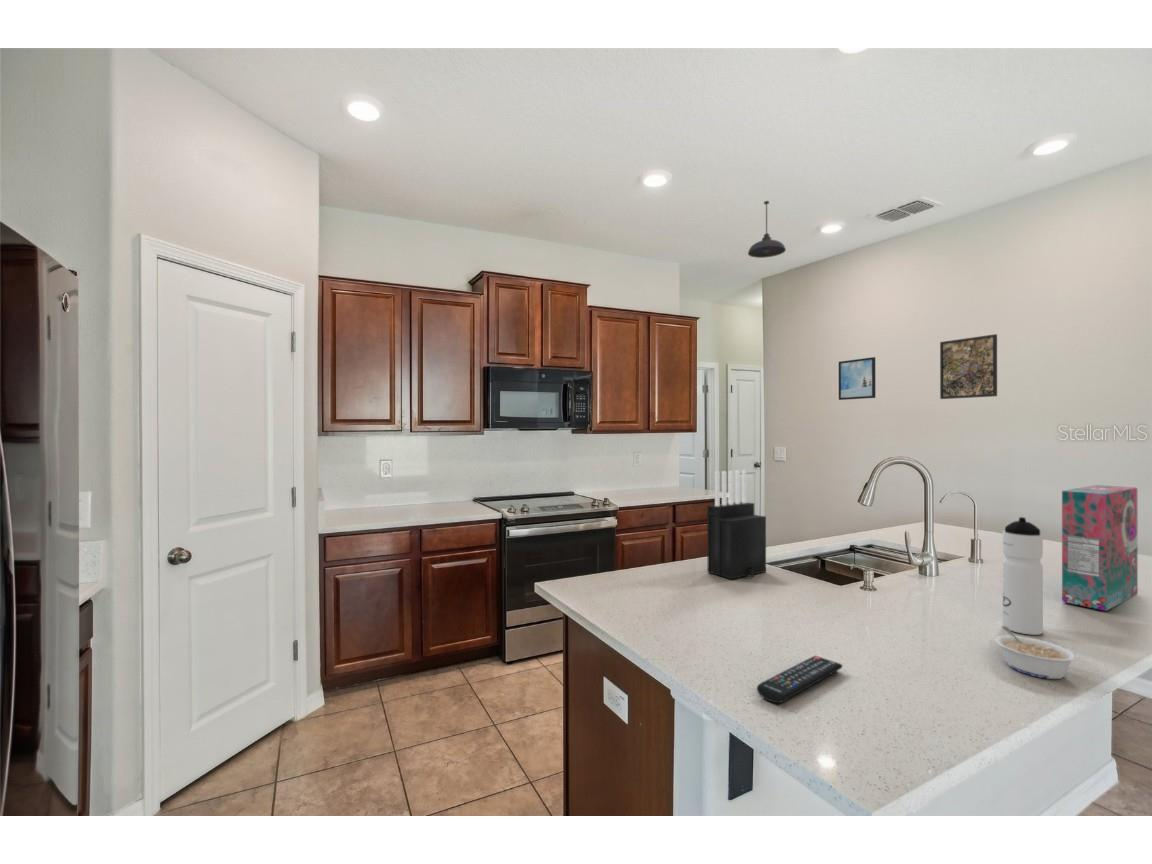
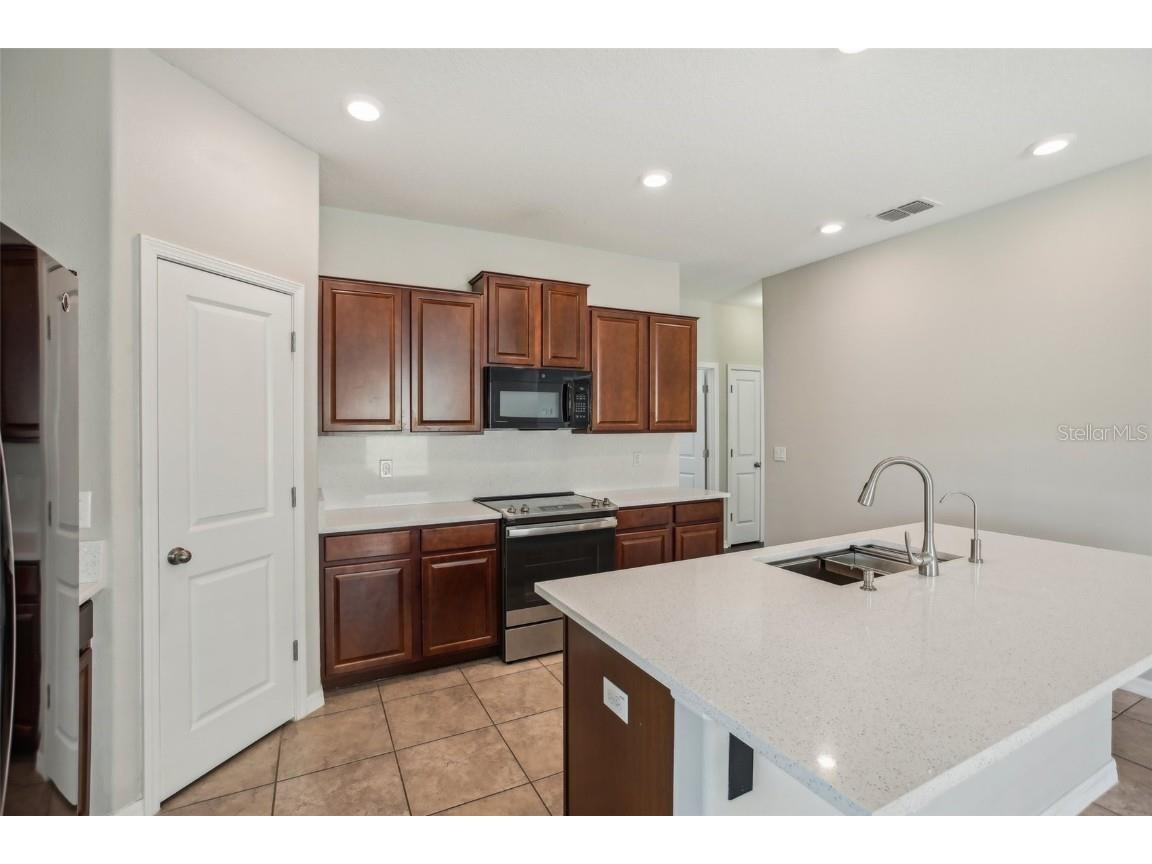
- legume (1031, 655)
- knife block (739, 522)
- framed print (967, 368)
- remote control (801, 678)
- water bottle (1022, 573)
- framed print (856, 379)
- pendant light (766, 227)
- cereal box (1100, 543)
